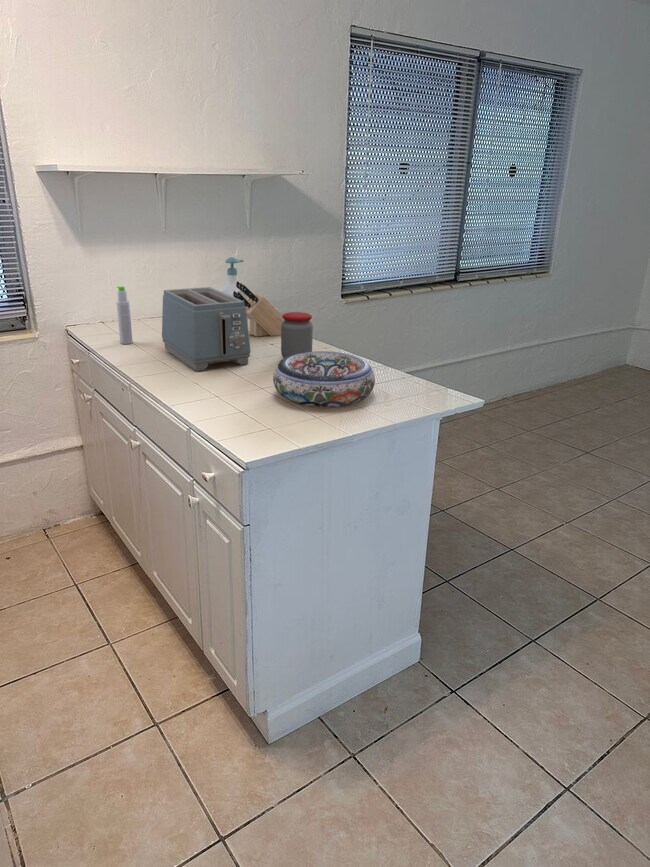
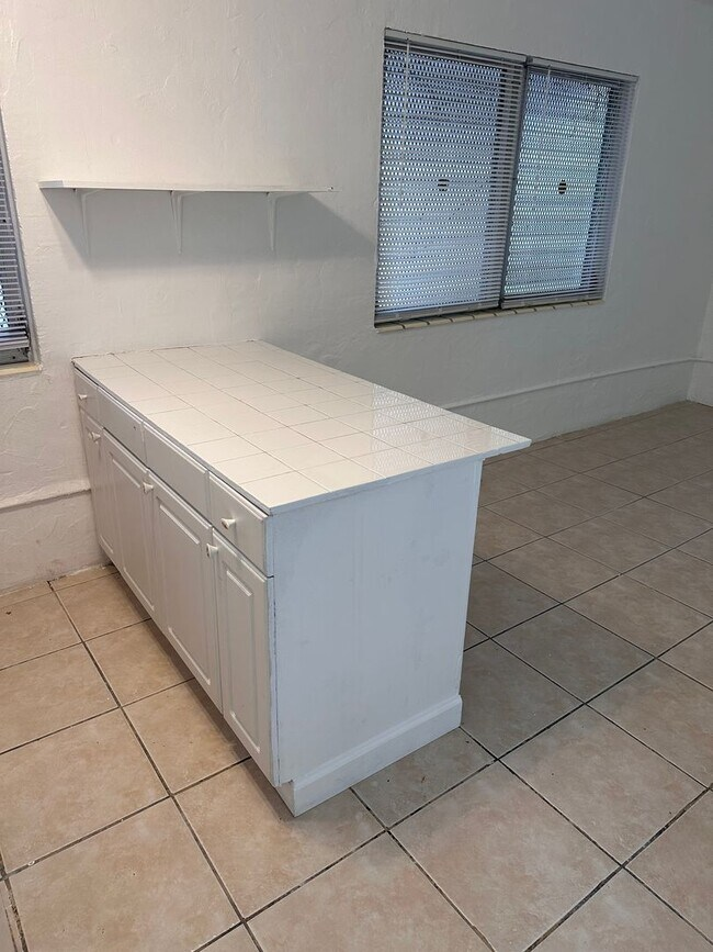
- bowl (324, 378)
- toaster (206, 328)
- bottle (124, 315)
- jar (296, 337)
- knife block (265, 307)
- soap bottle (235, 291)
